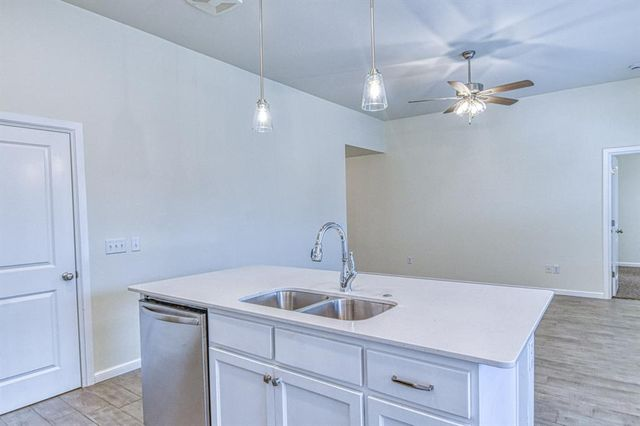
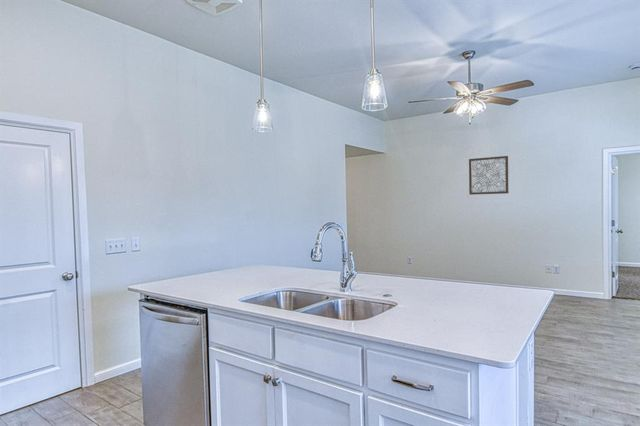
+ wall art (486, 176)
